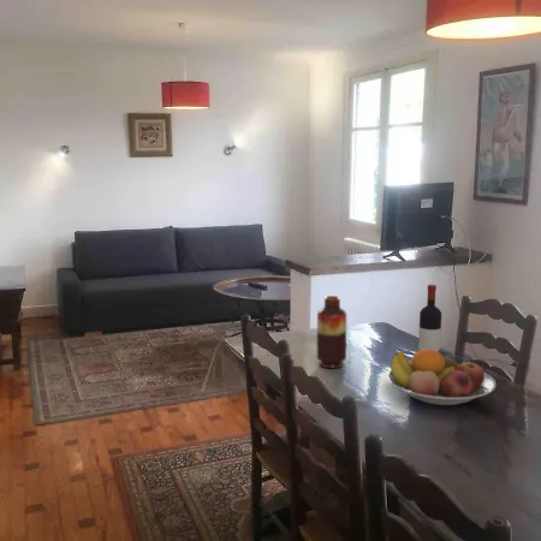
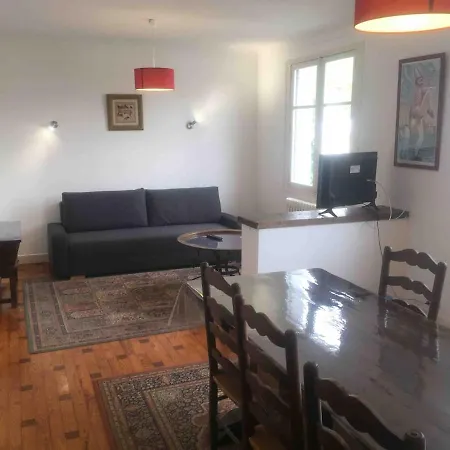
- fruit bowl (440, 374)
- vase (331, 331)
- wine bottle (429, 323)
